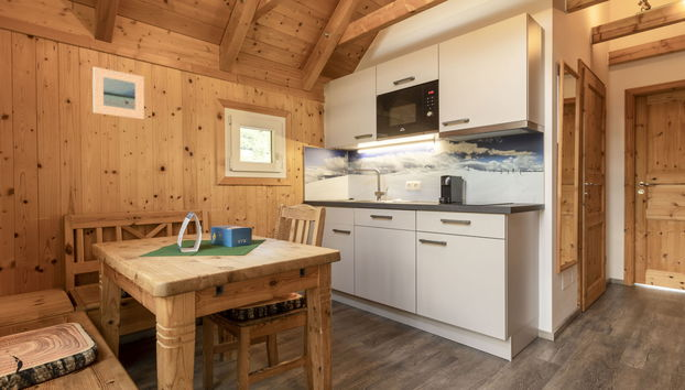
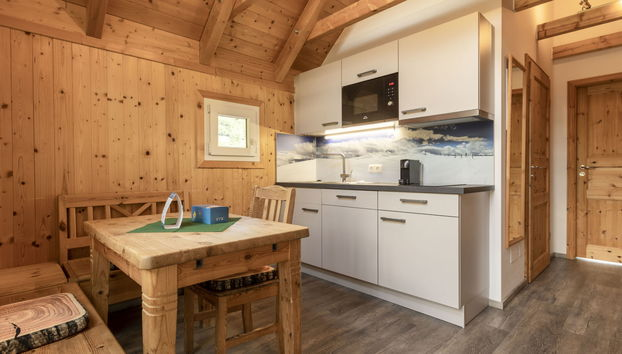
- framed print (119, 94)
